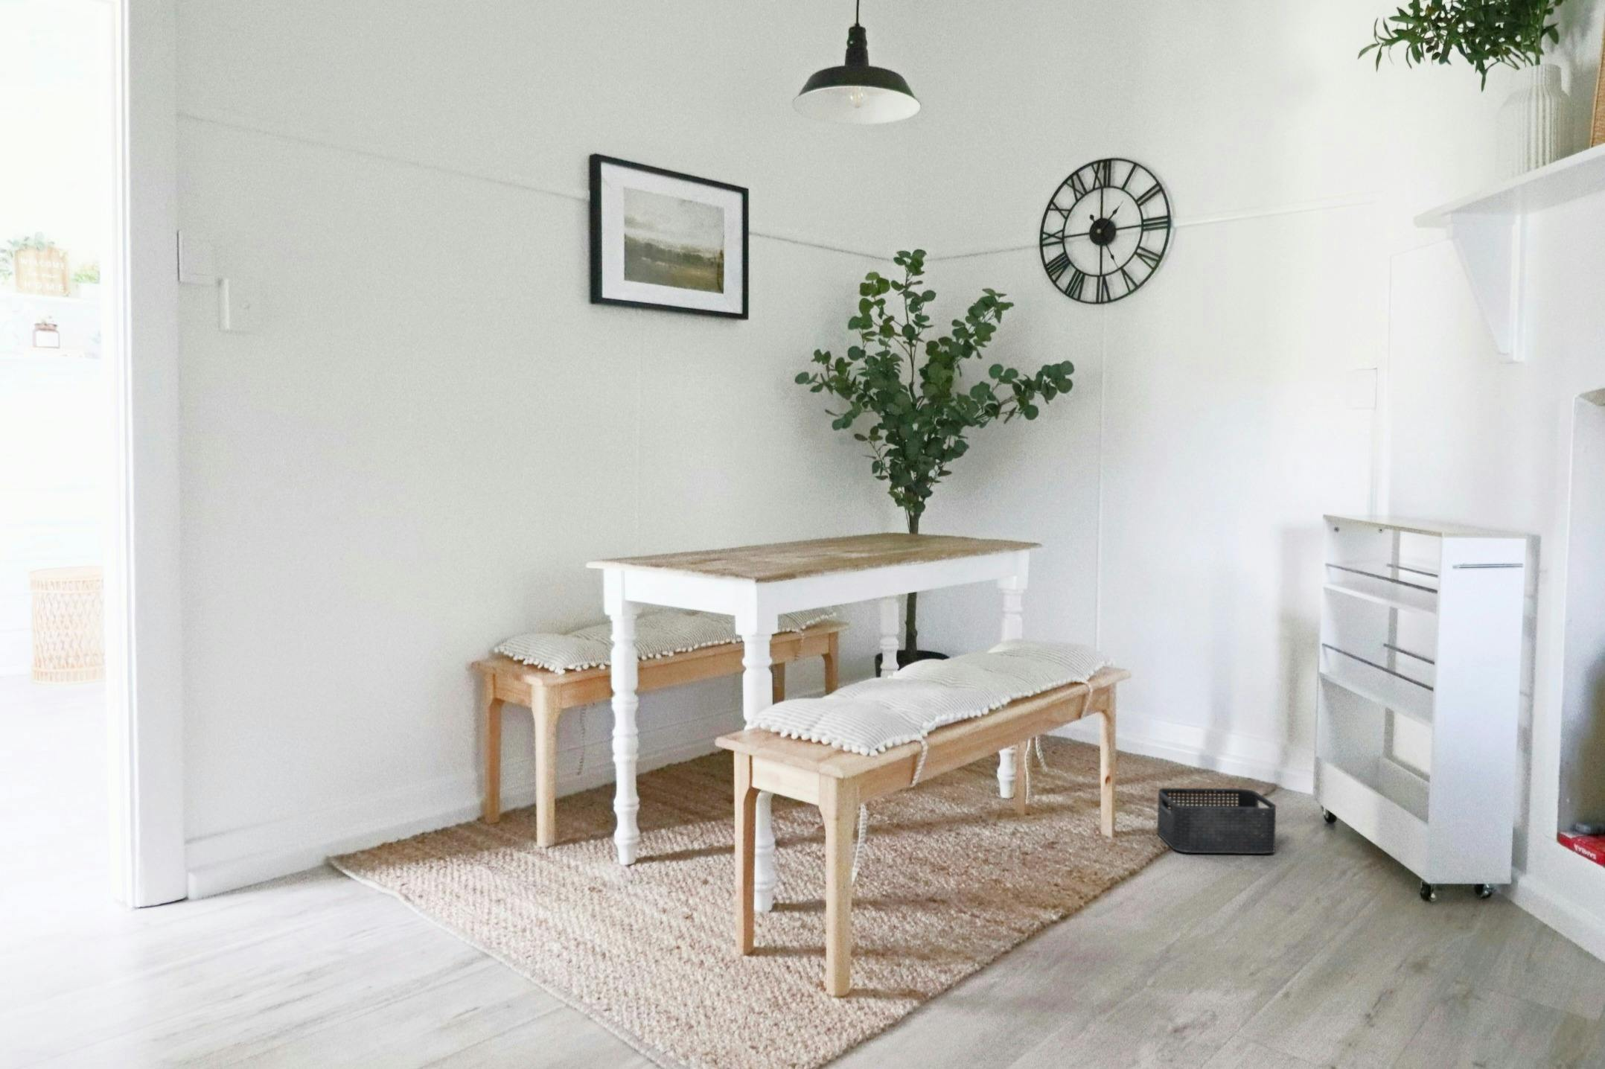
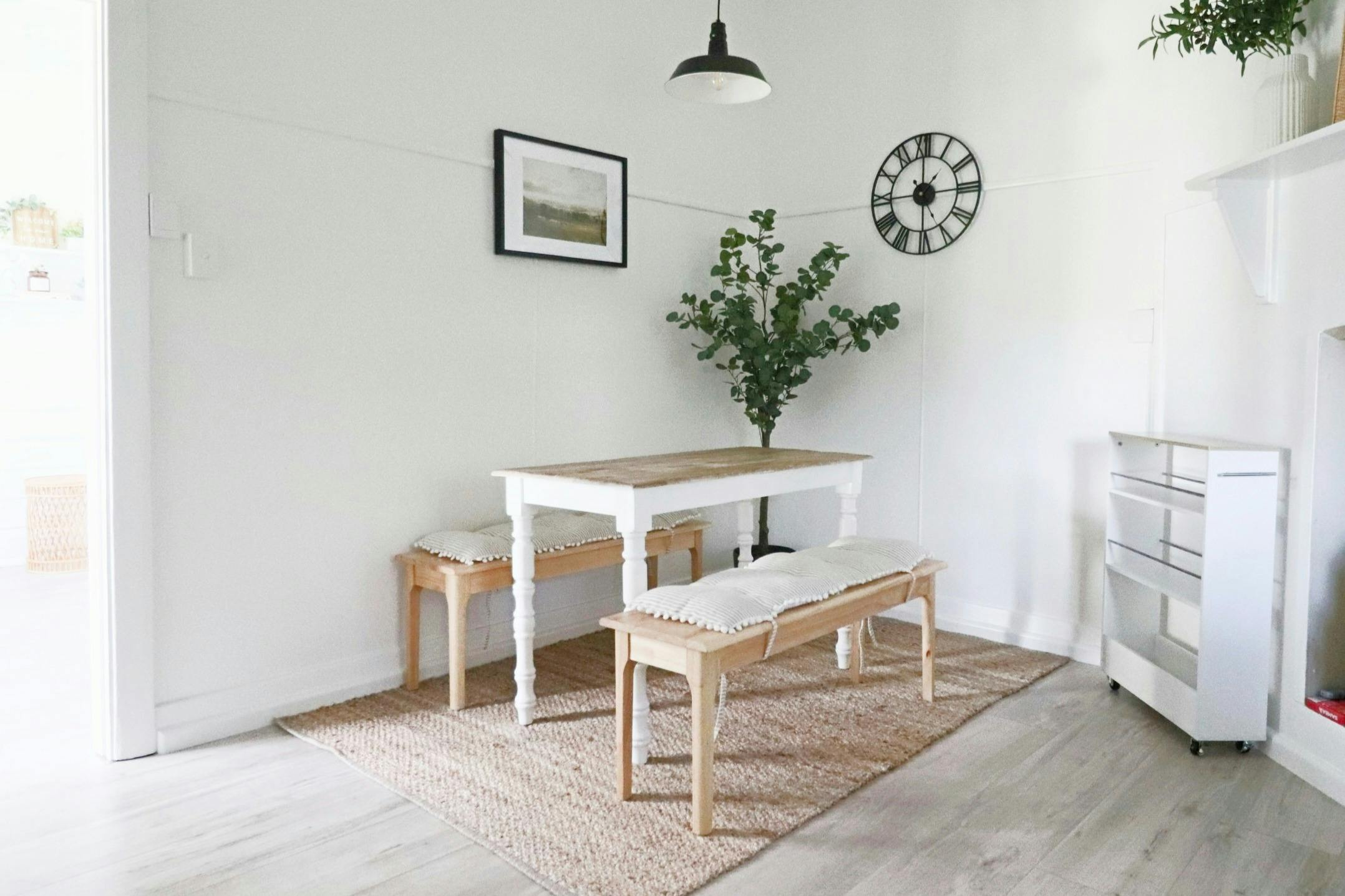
- storage bin (1215, 820)
